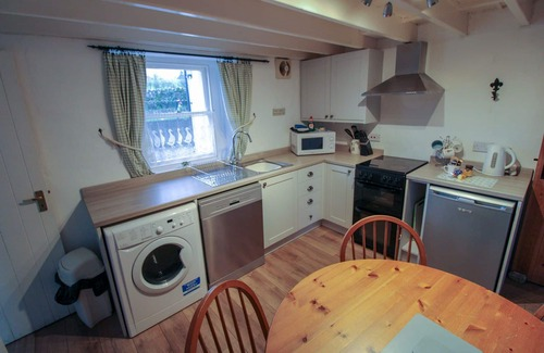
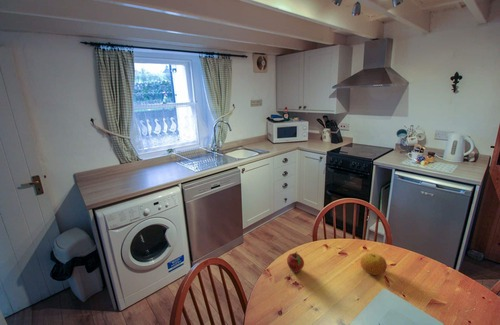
+ fruit (295, 261)
+ fruit (373, 263)
